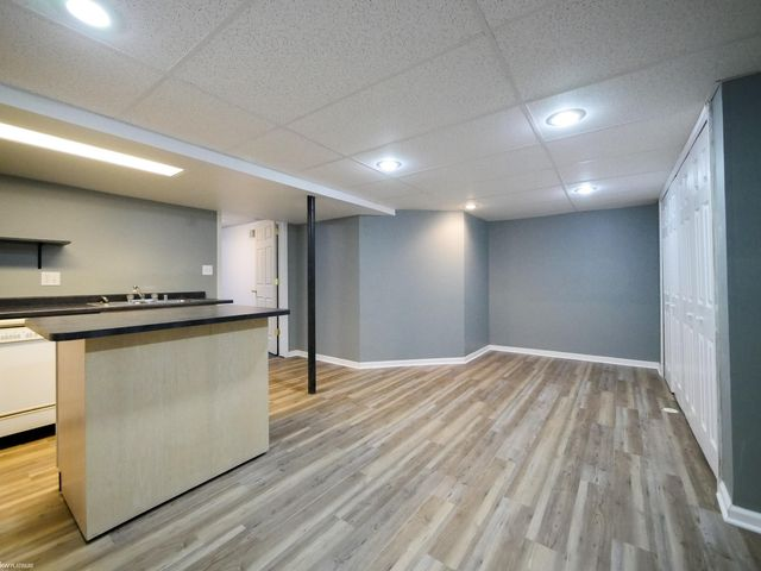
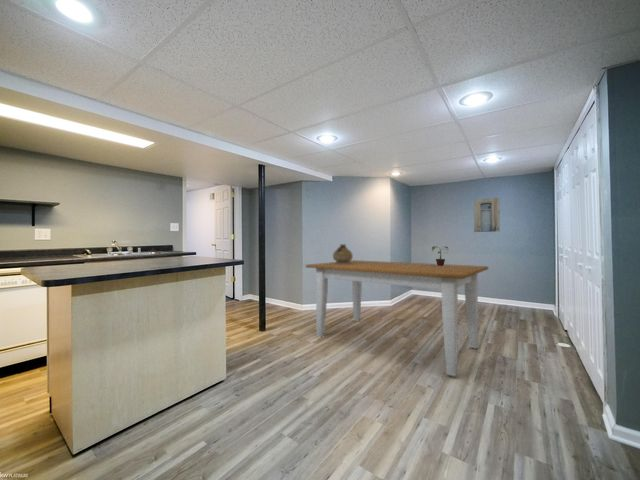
+ potted plant (440, 255)
+ ceramic jug (342, 253)
+ table (392, 284)
+ wall art (486, 215)
